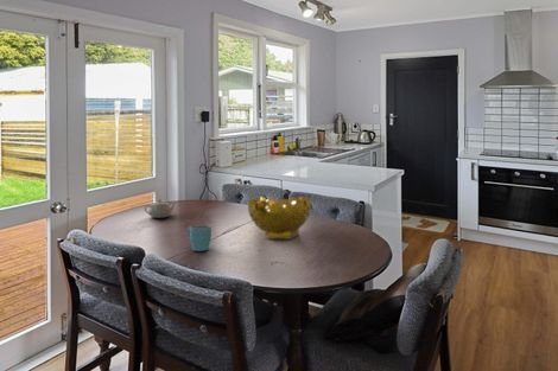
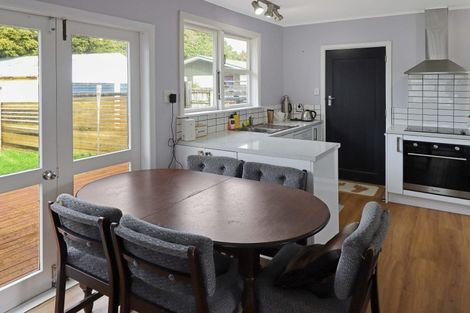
- teapot (160, 207)
- decorative bowl (279, 216)
- mug (197, 237)
